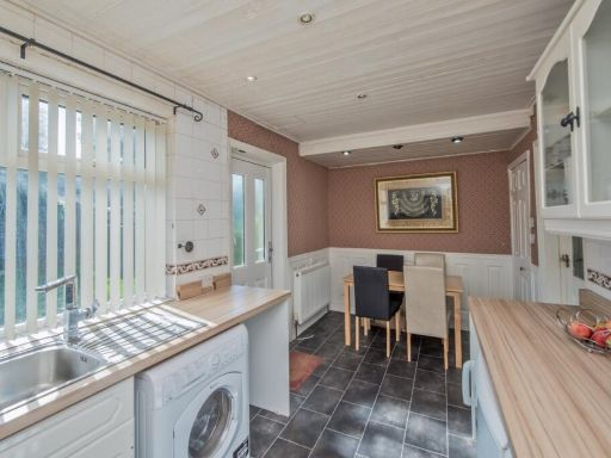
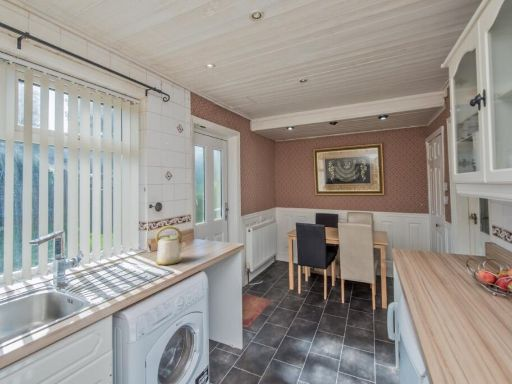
+ kettle (171, 243)
